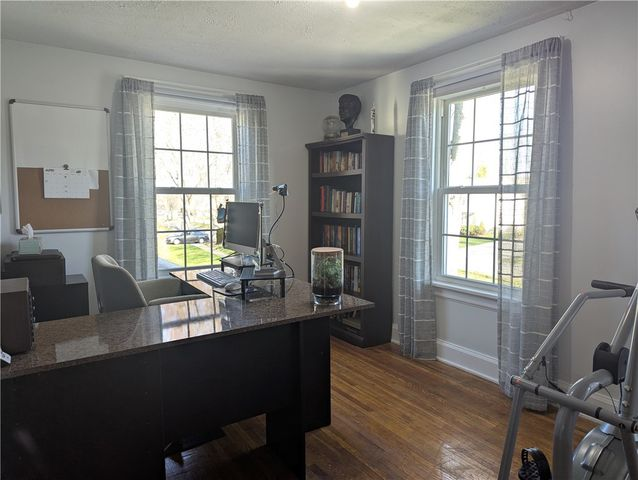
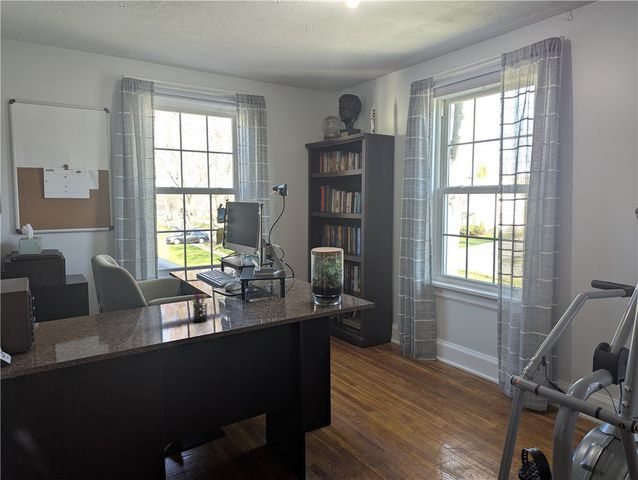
+ pen holder (198, 306)
